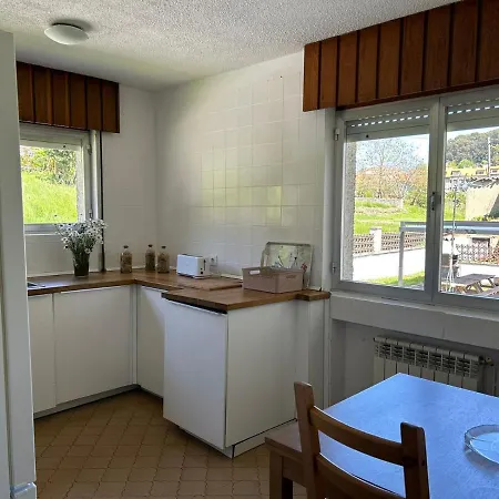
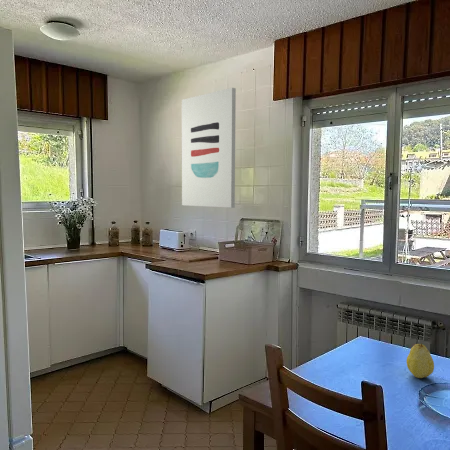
+ wall art (206, 151)
+ fruit (419, 358)
